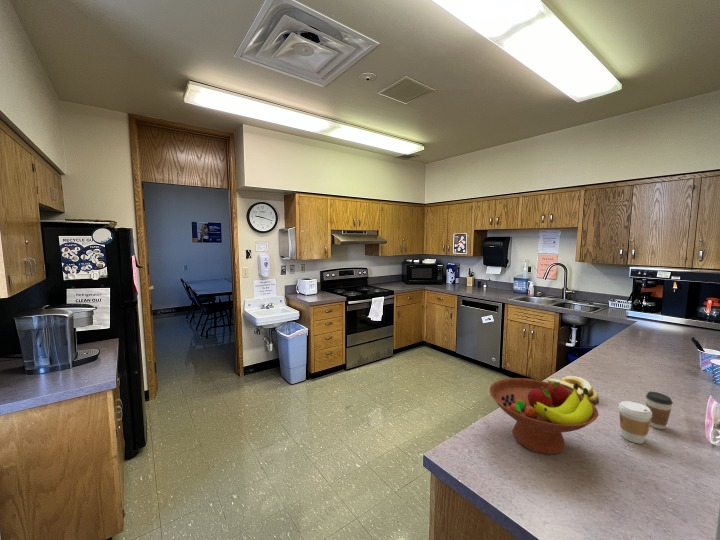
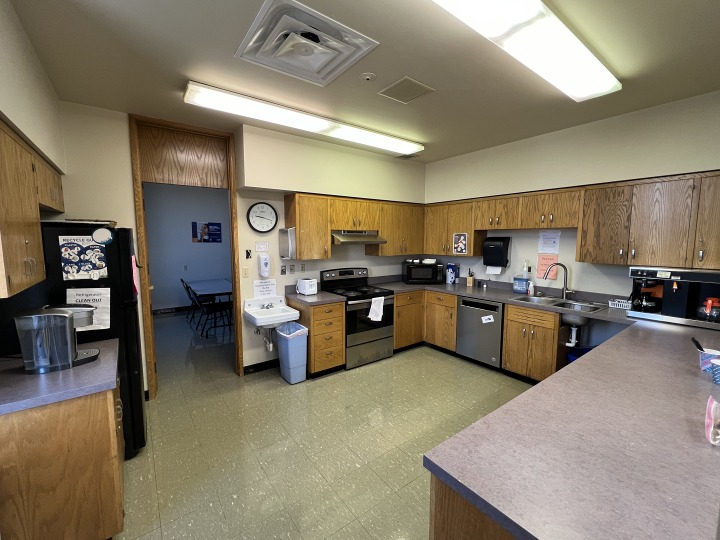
- coffee cup (657, 410)
- coffee cup (633, 421)
- fruit bowl (539, 411)
- banana (571, 386)
